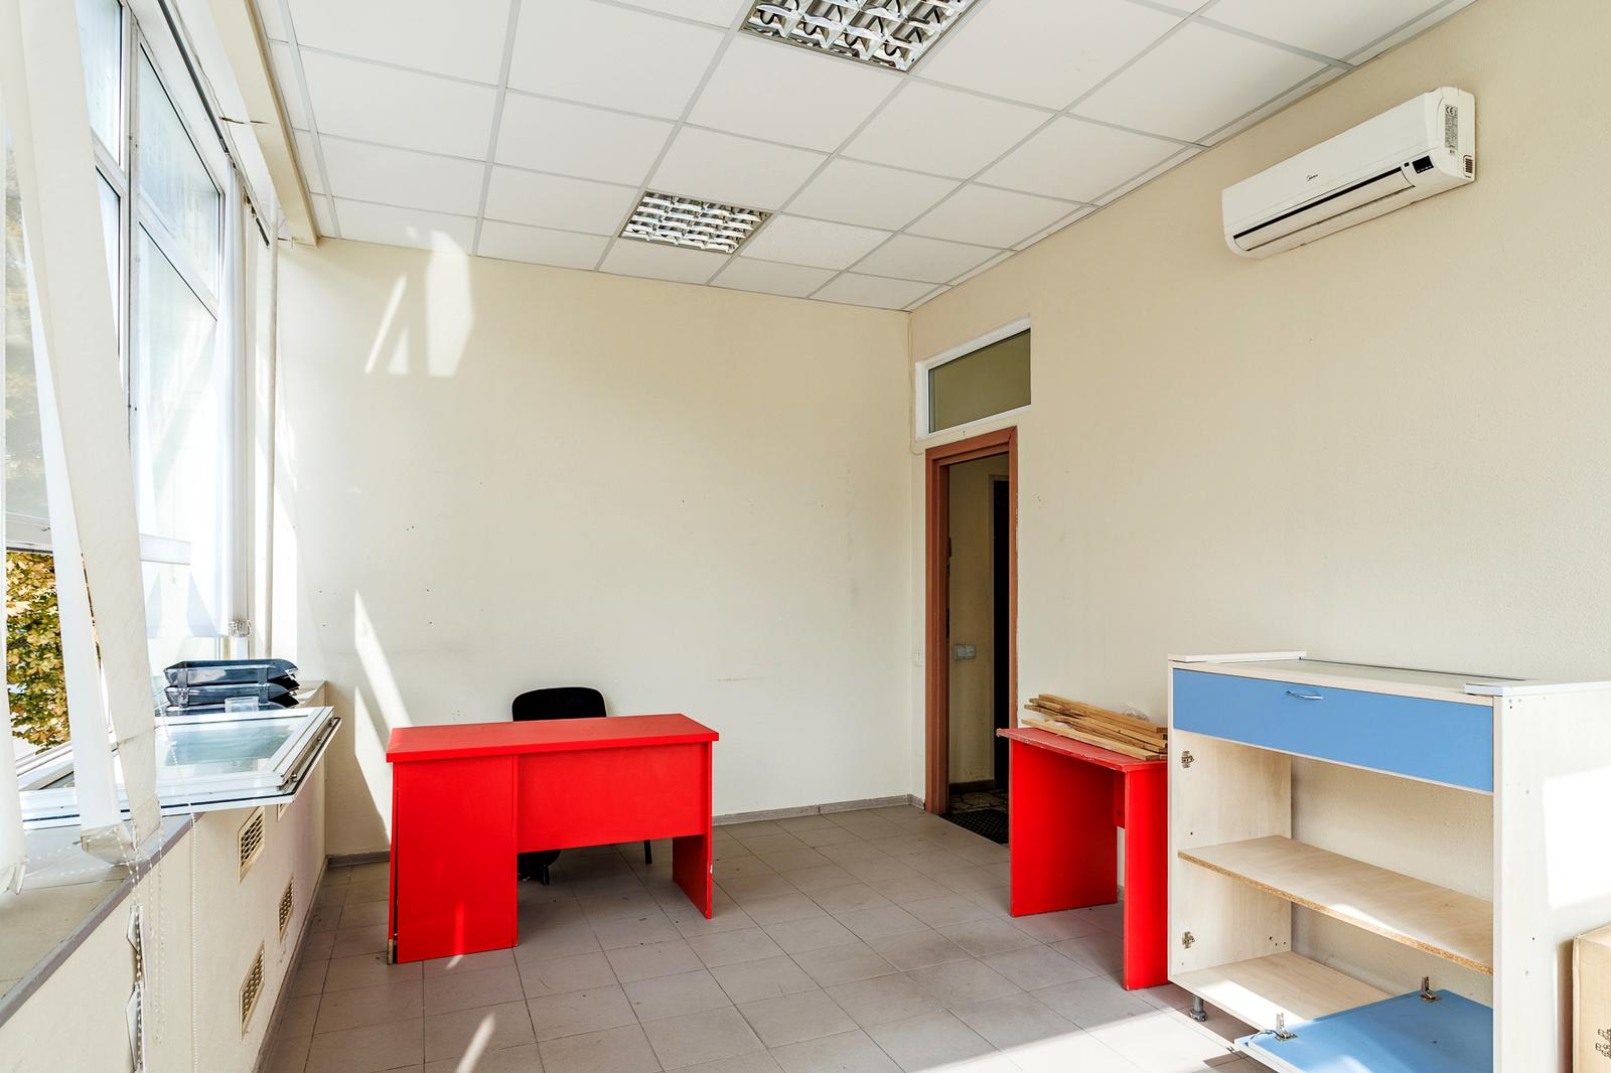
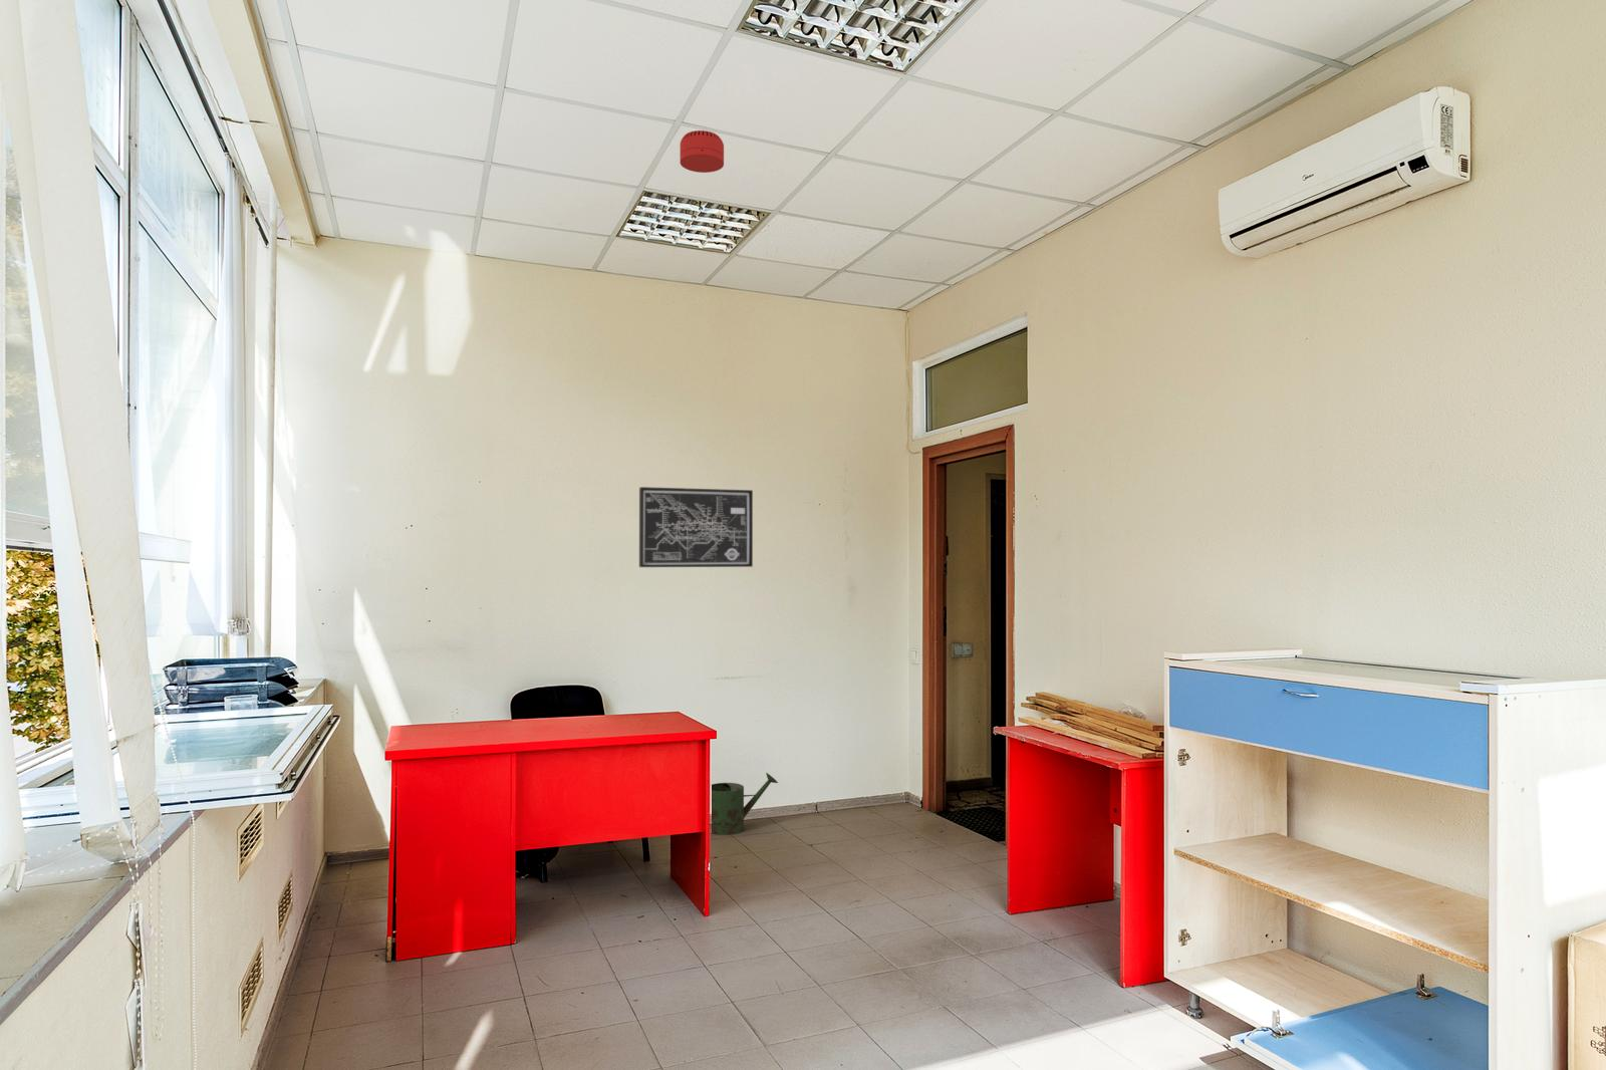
+ watering can (734, 802)
+ smoke detector (702, 150)
+ wall art (696, 527)
